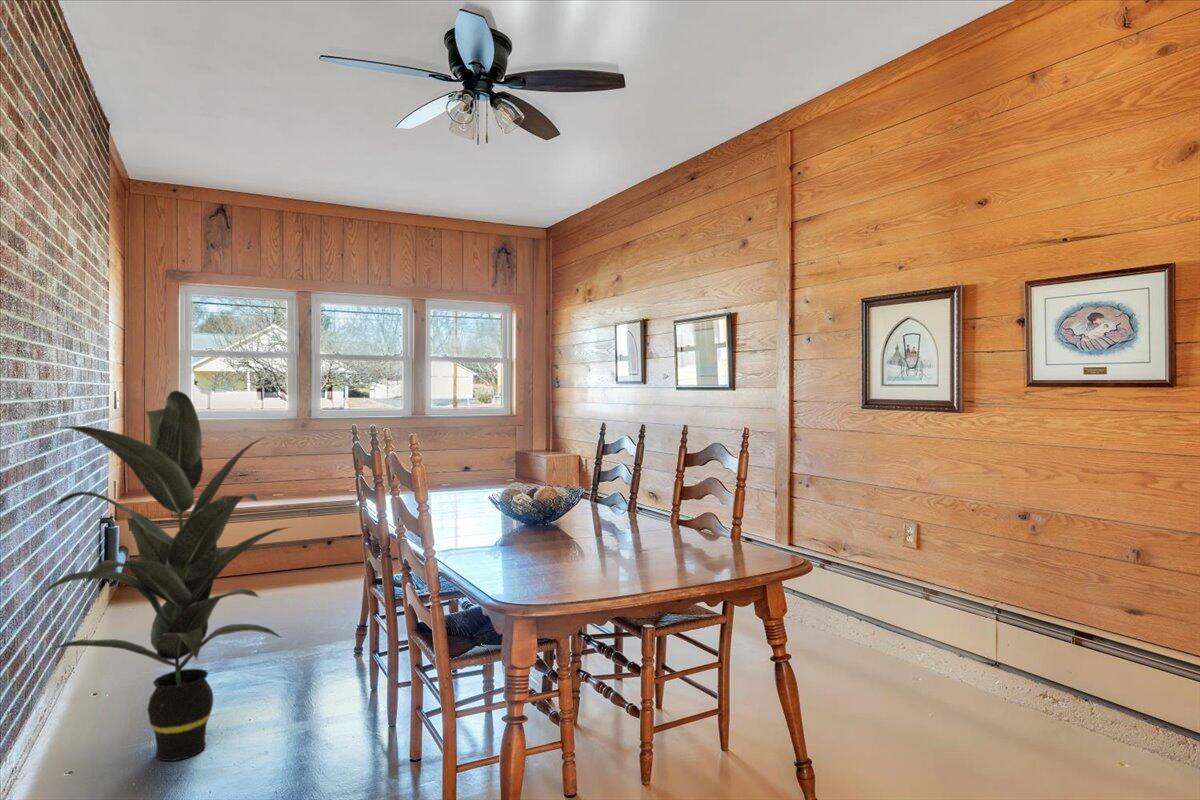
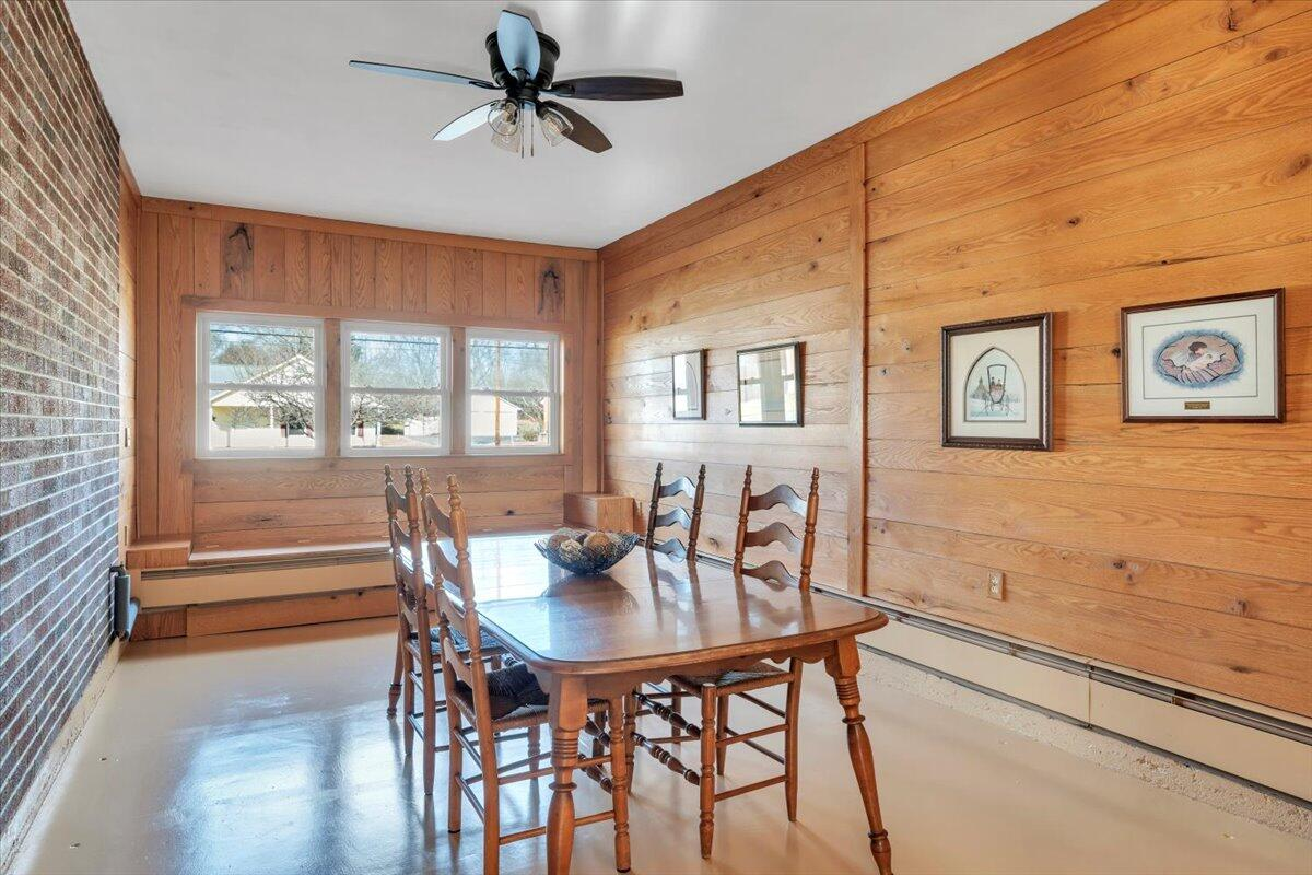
- indoor plant (170, 574)
